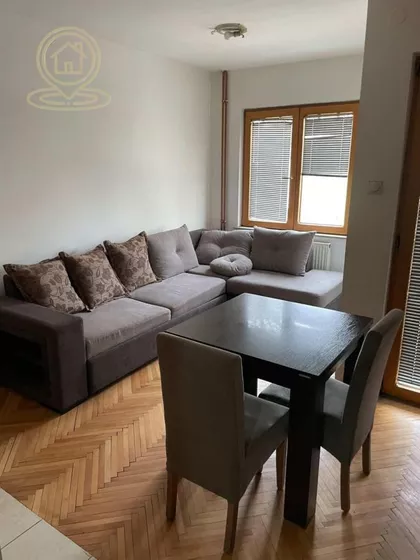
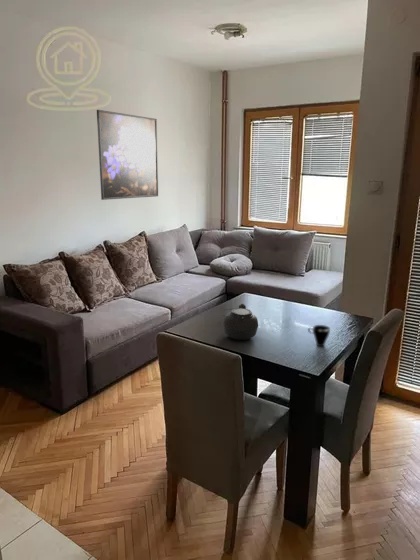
+ cup (318, 335)
+ teapot (240, 322)
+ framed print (130, 157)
